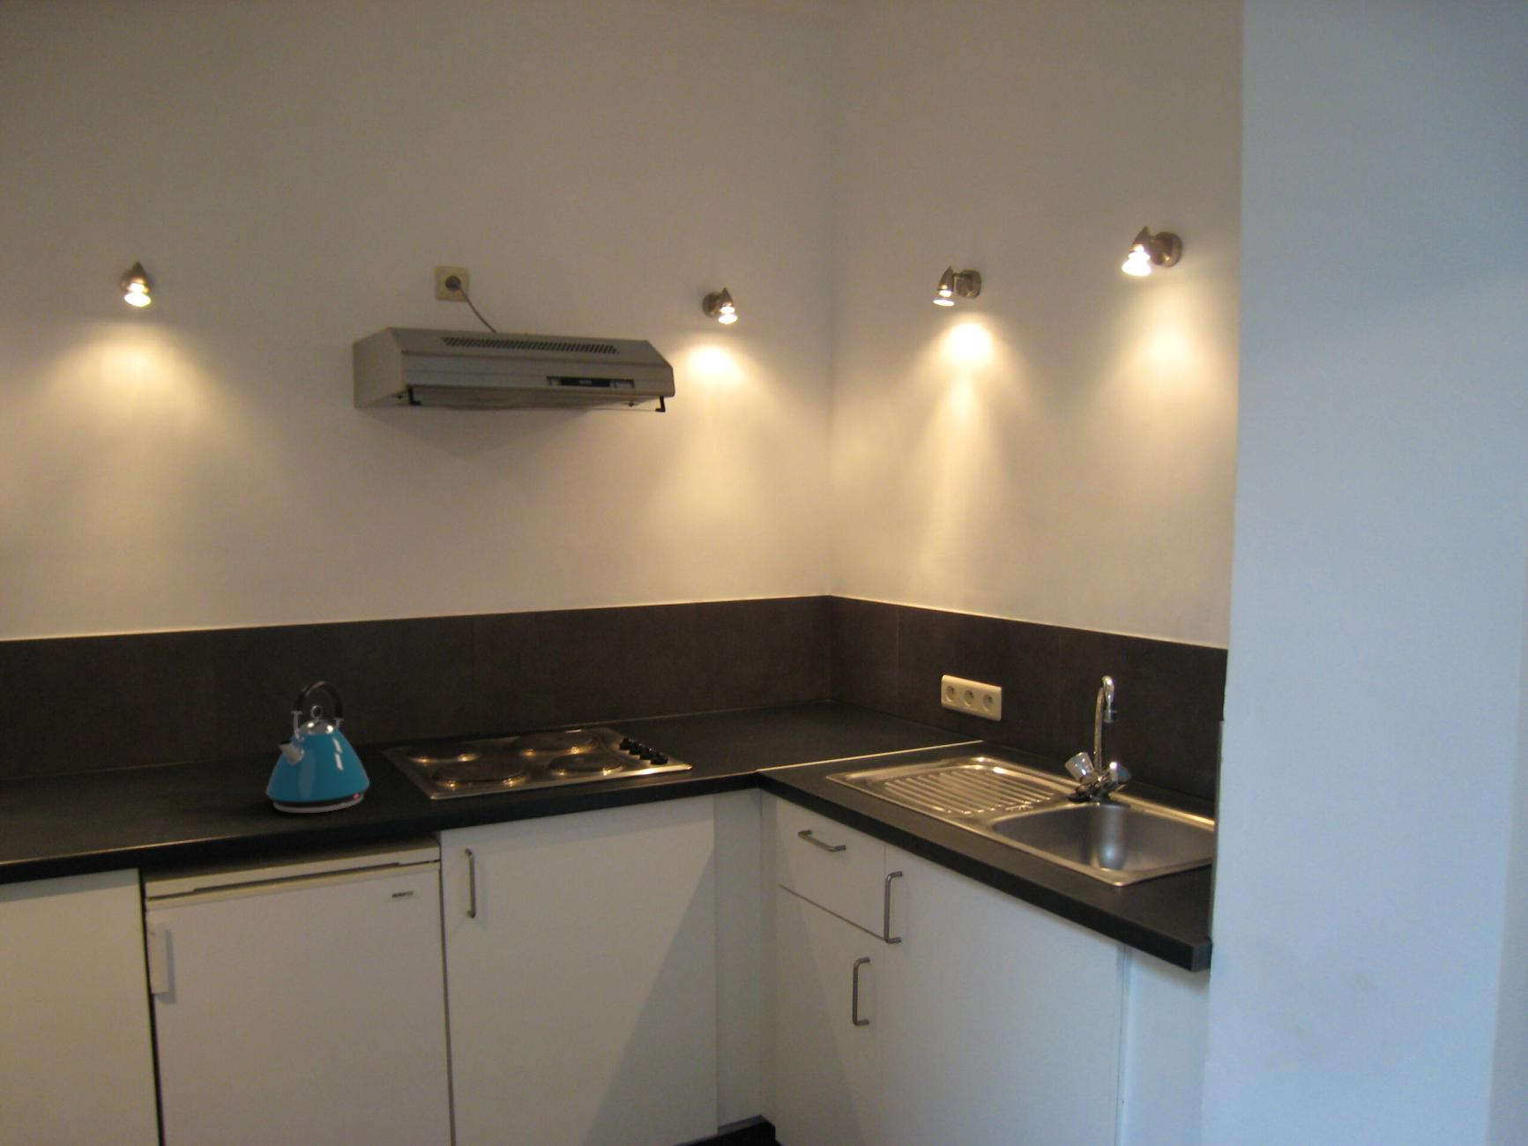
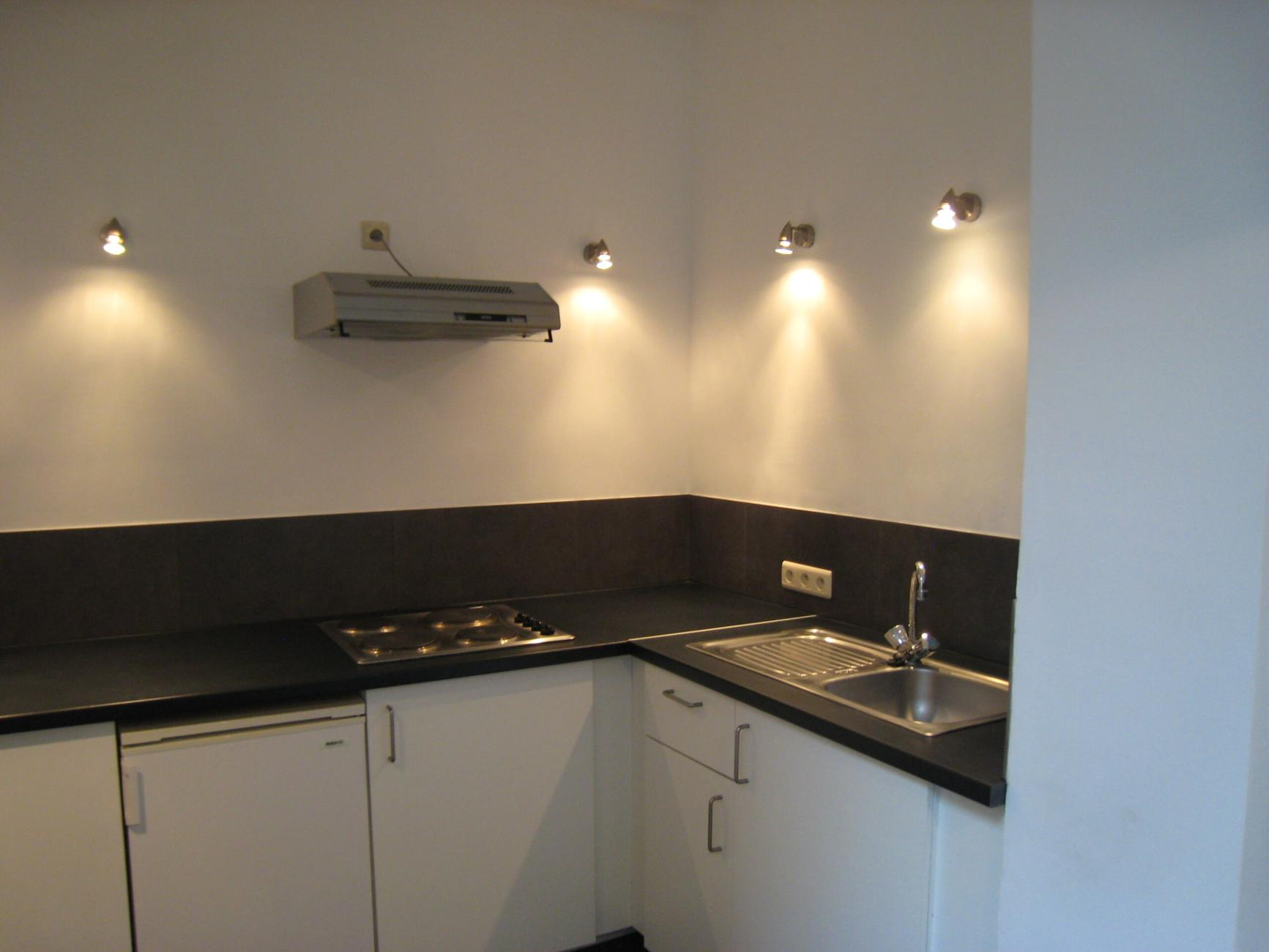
- kettle (319, 740)
